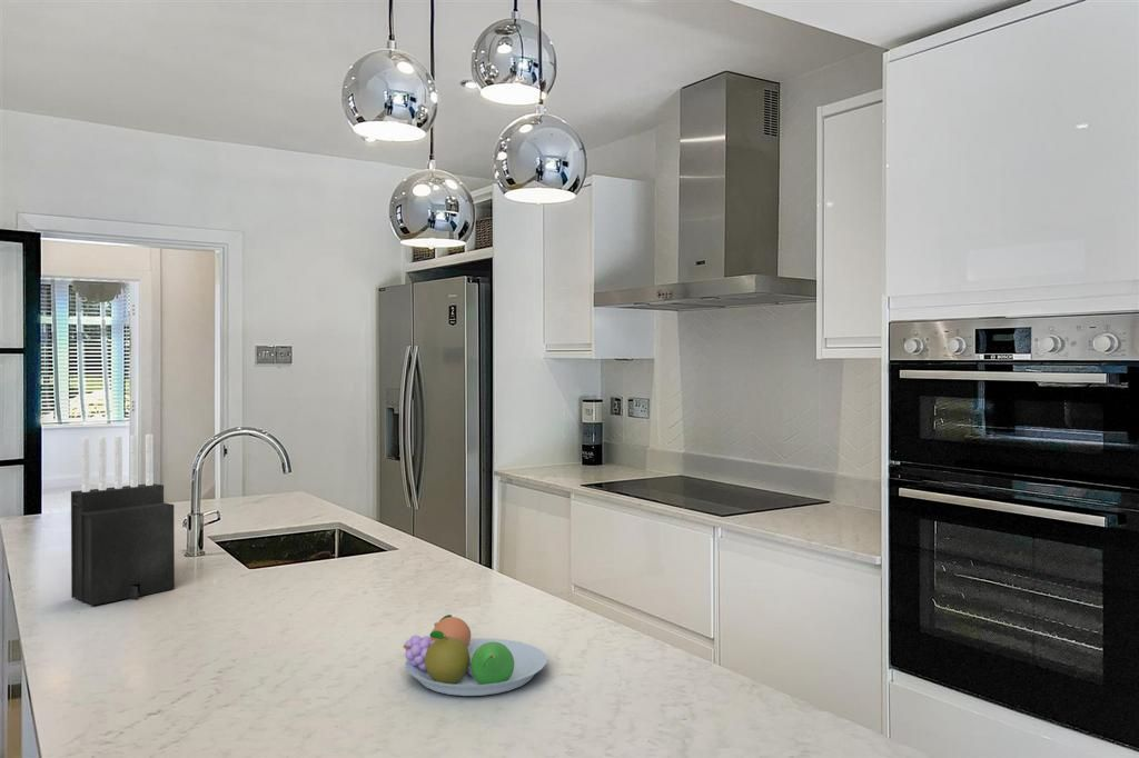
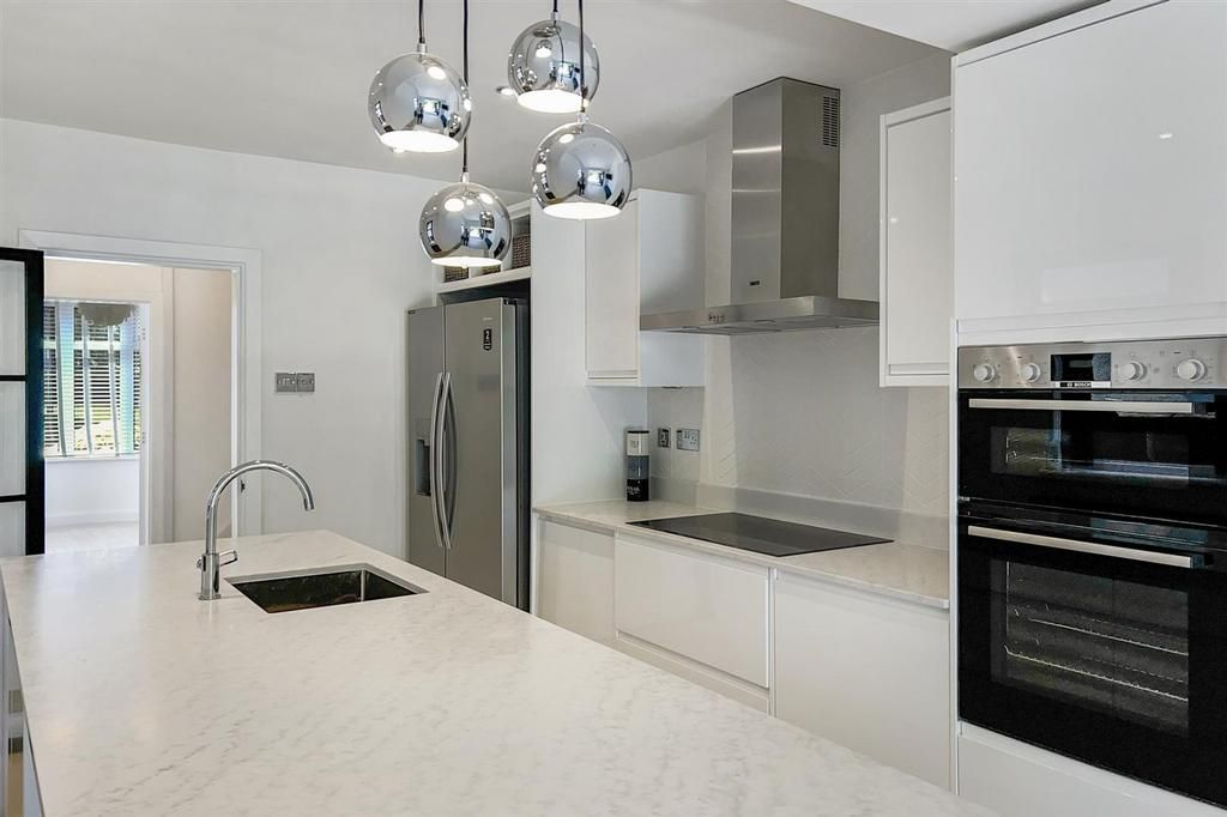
- fruit bowl (475, 648)
- knife block (126, 515)
